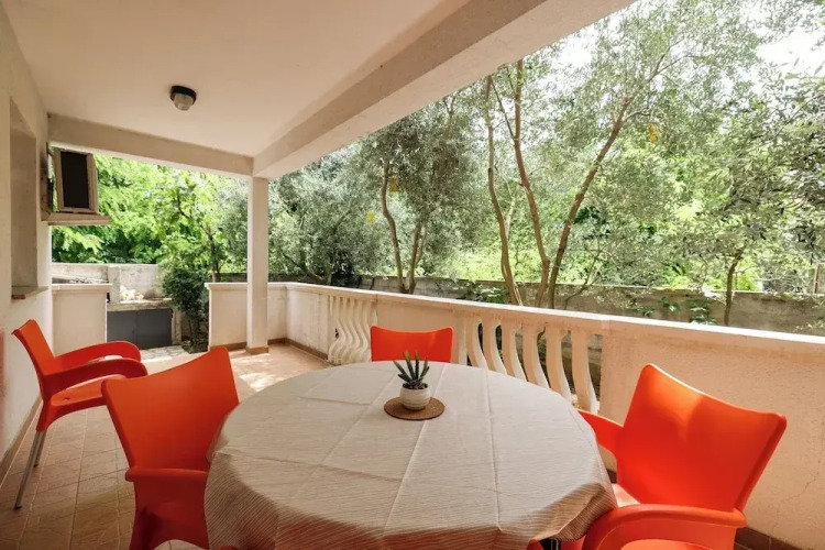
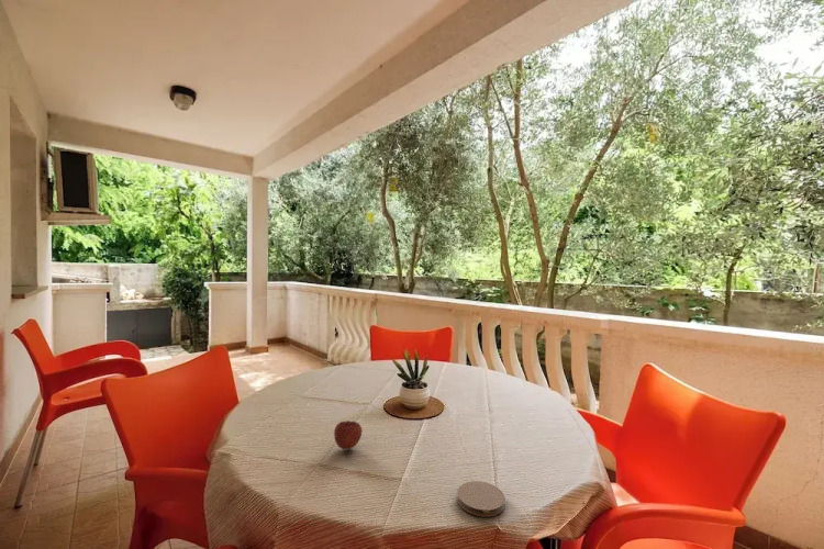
+ fruit (347, 435)
+ coaster (480, 497)
